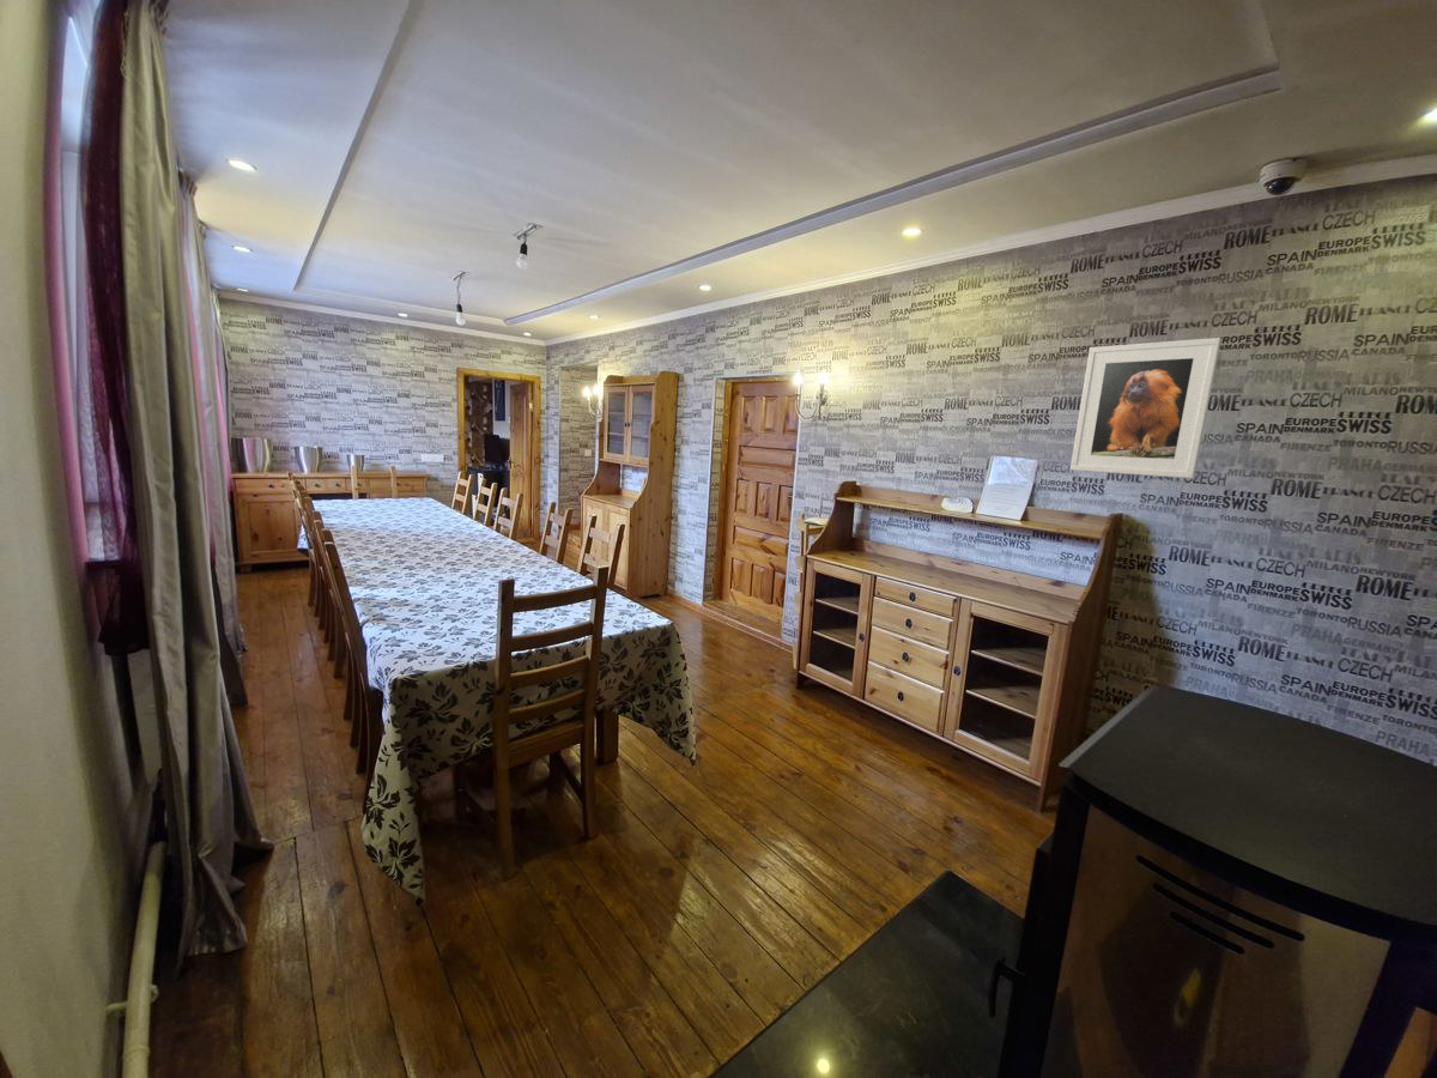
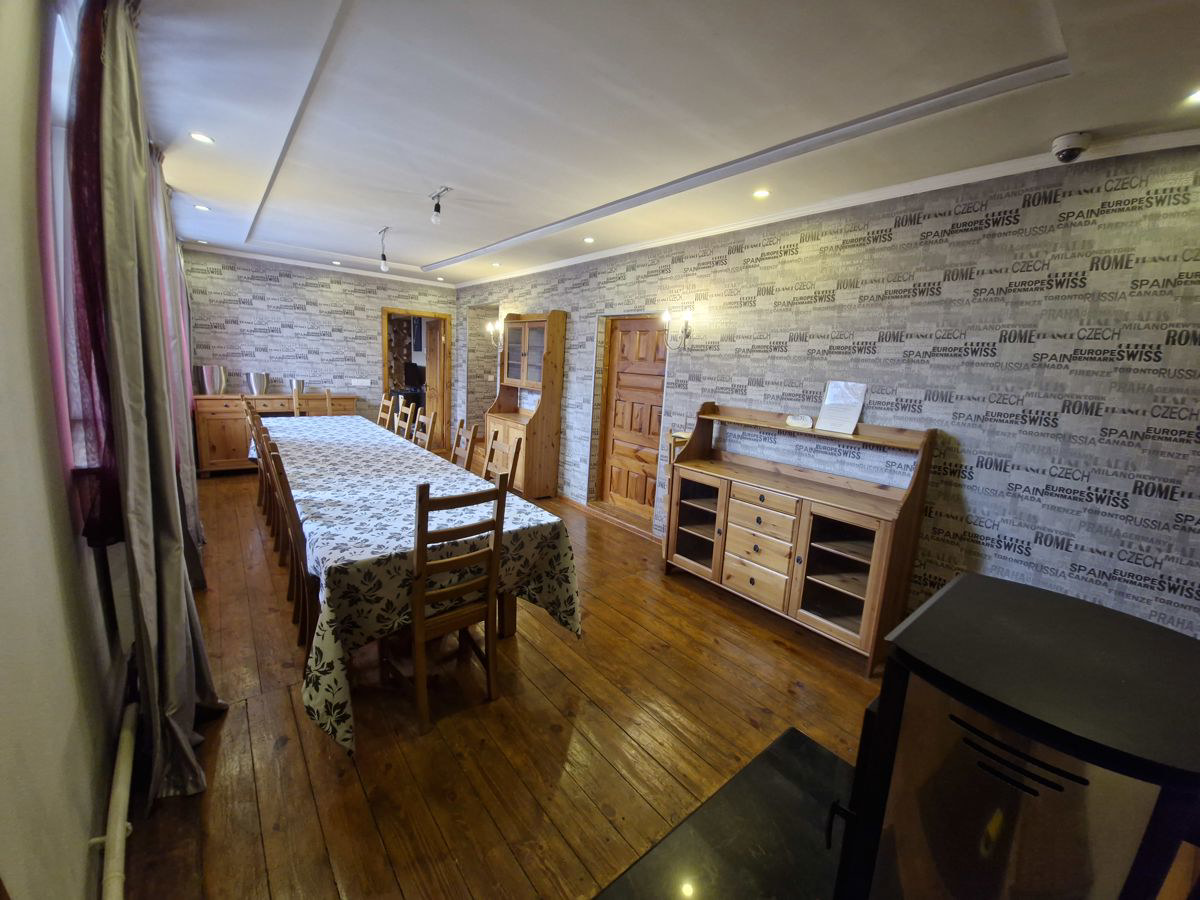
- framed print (1139, 410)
